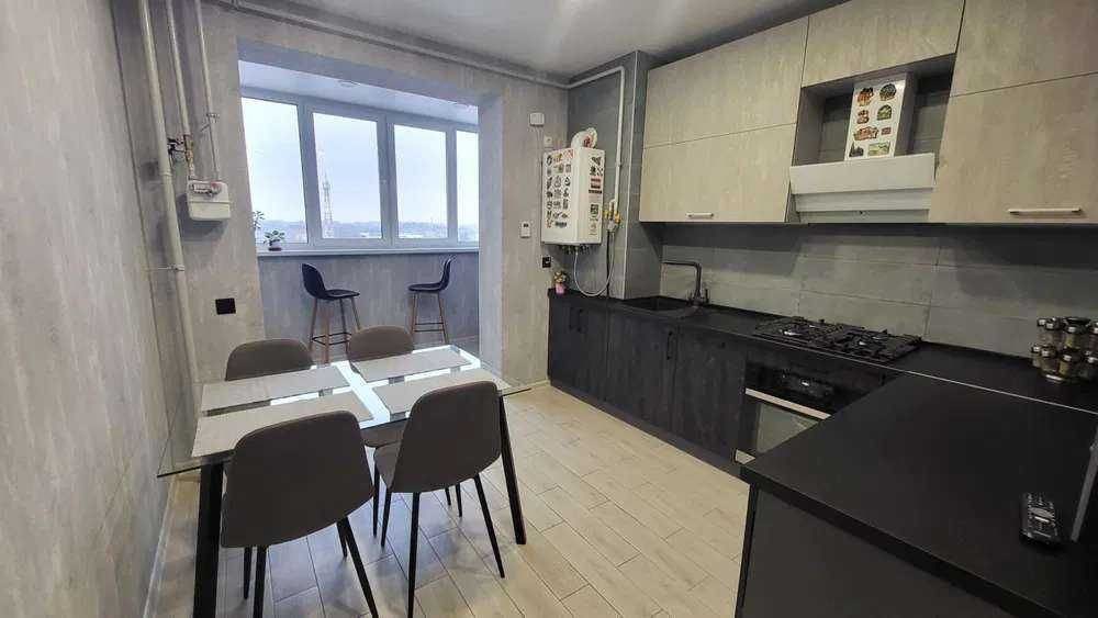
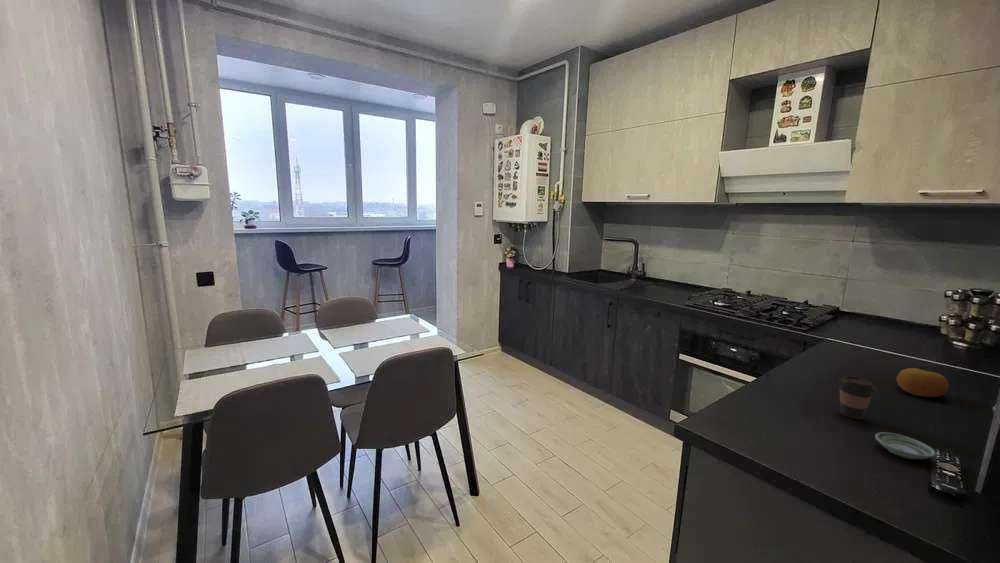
+ coffee cup (854, 398)
+ saucer (903, 448)
+ fruit (921, 382)
